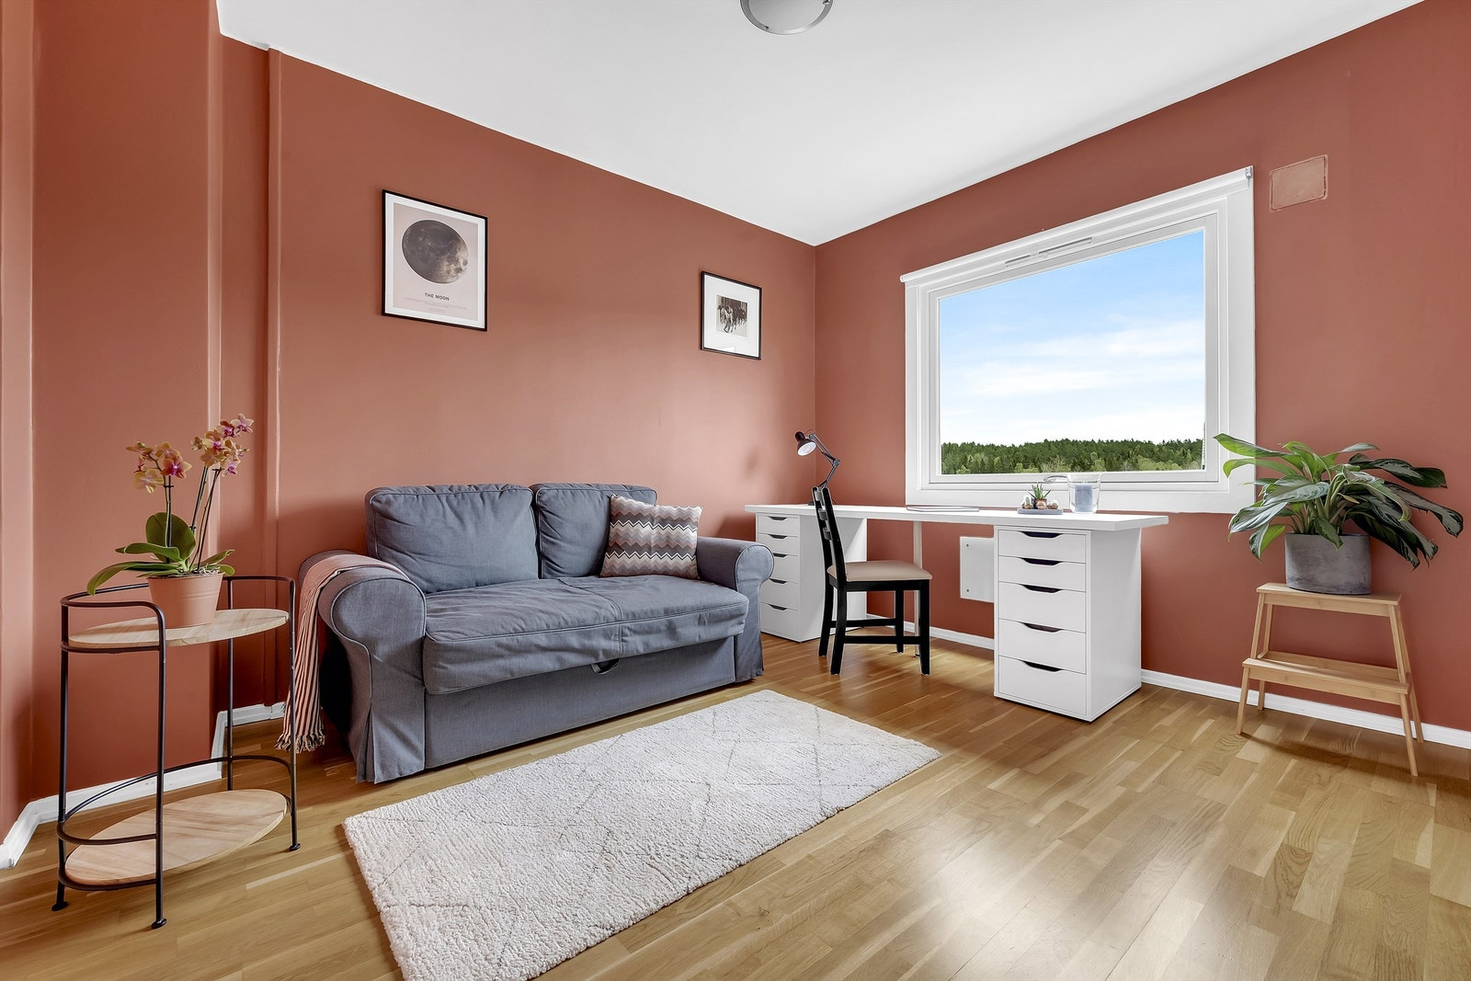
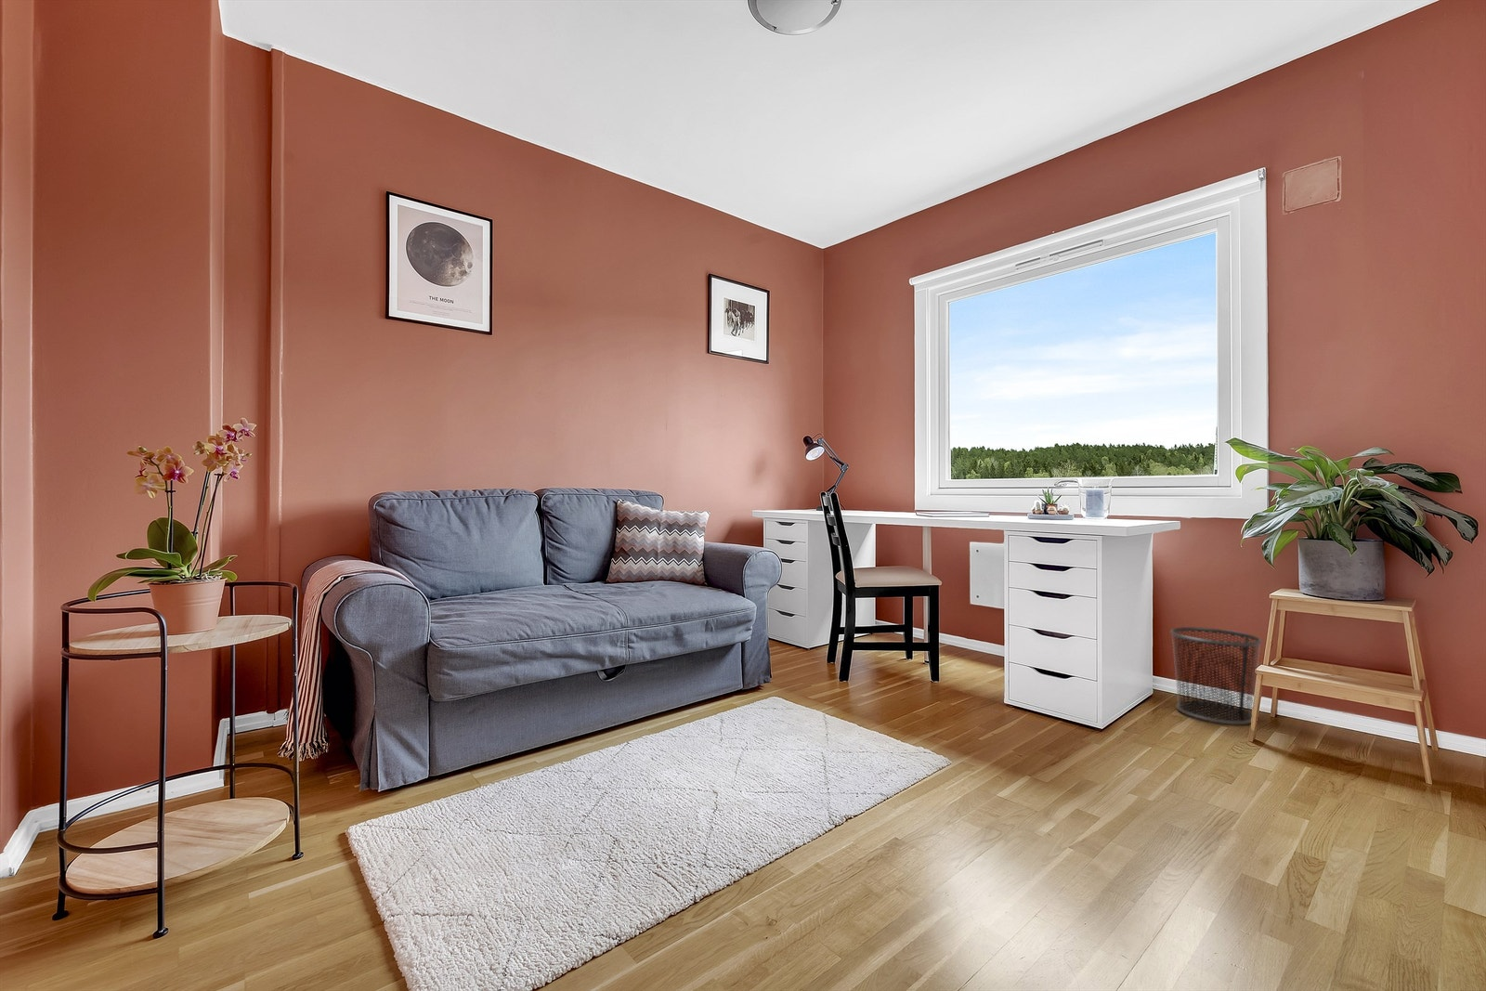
+ waste bin (1214, 674)
